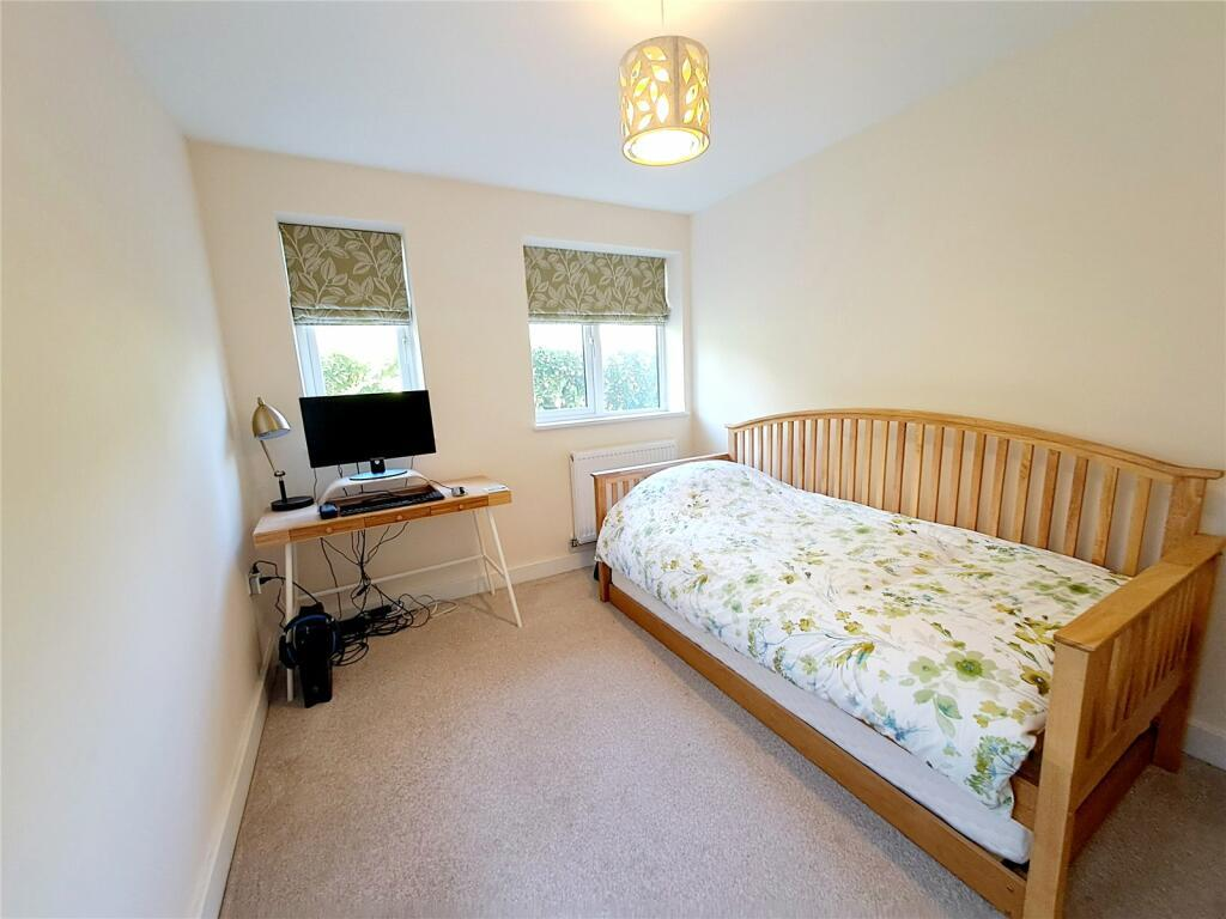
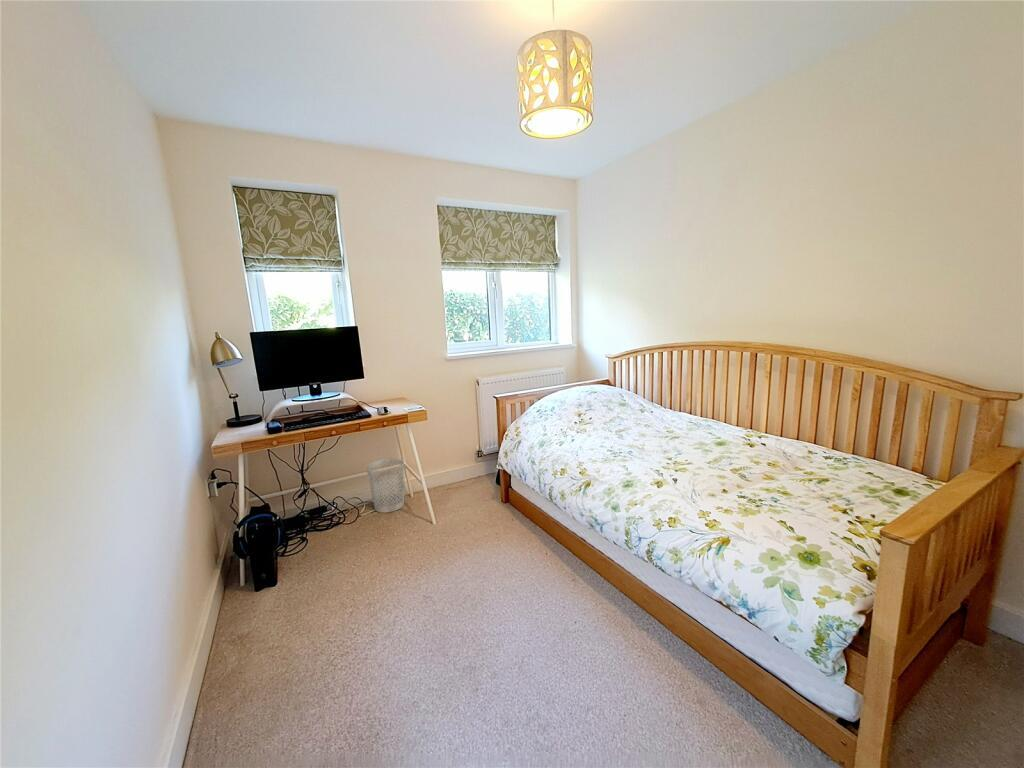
+ wastebasket (387, 485)
